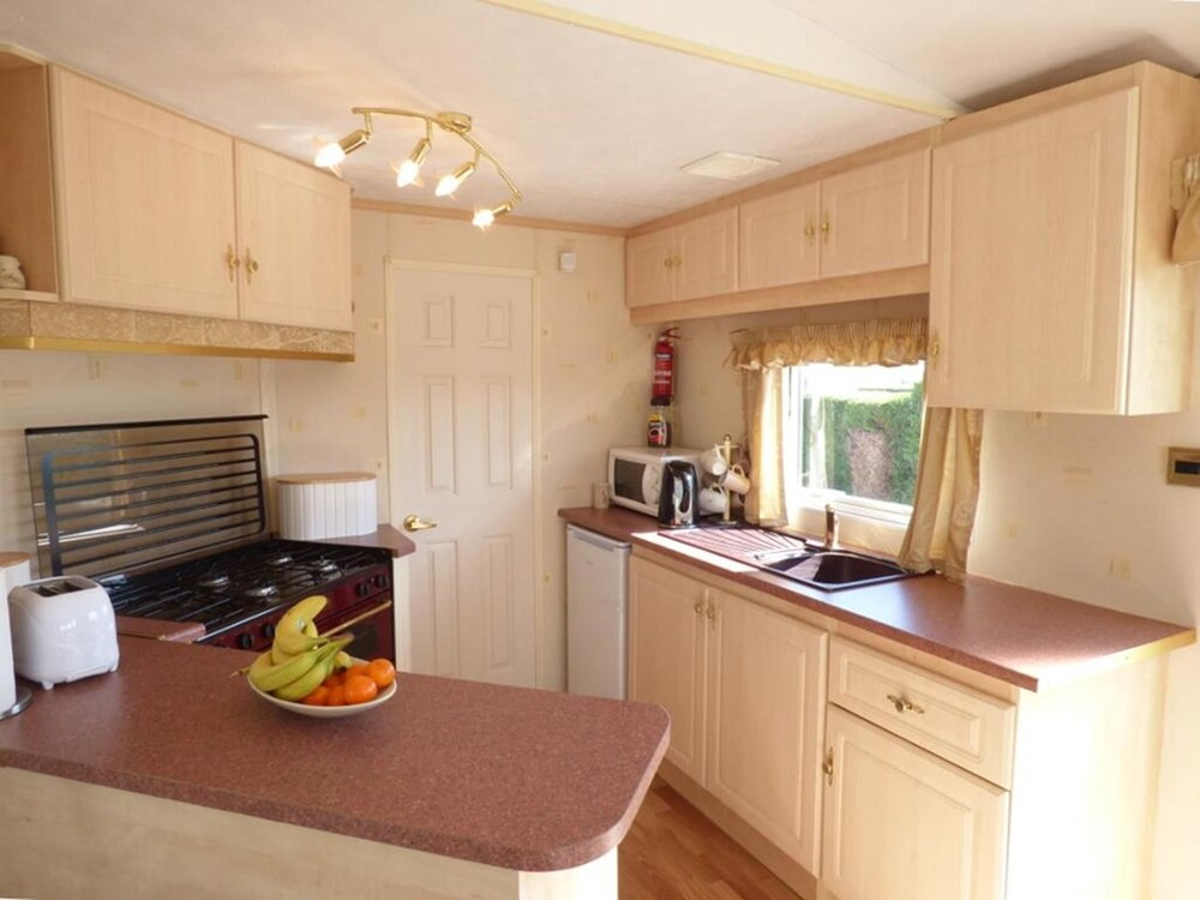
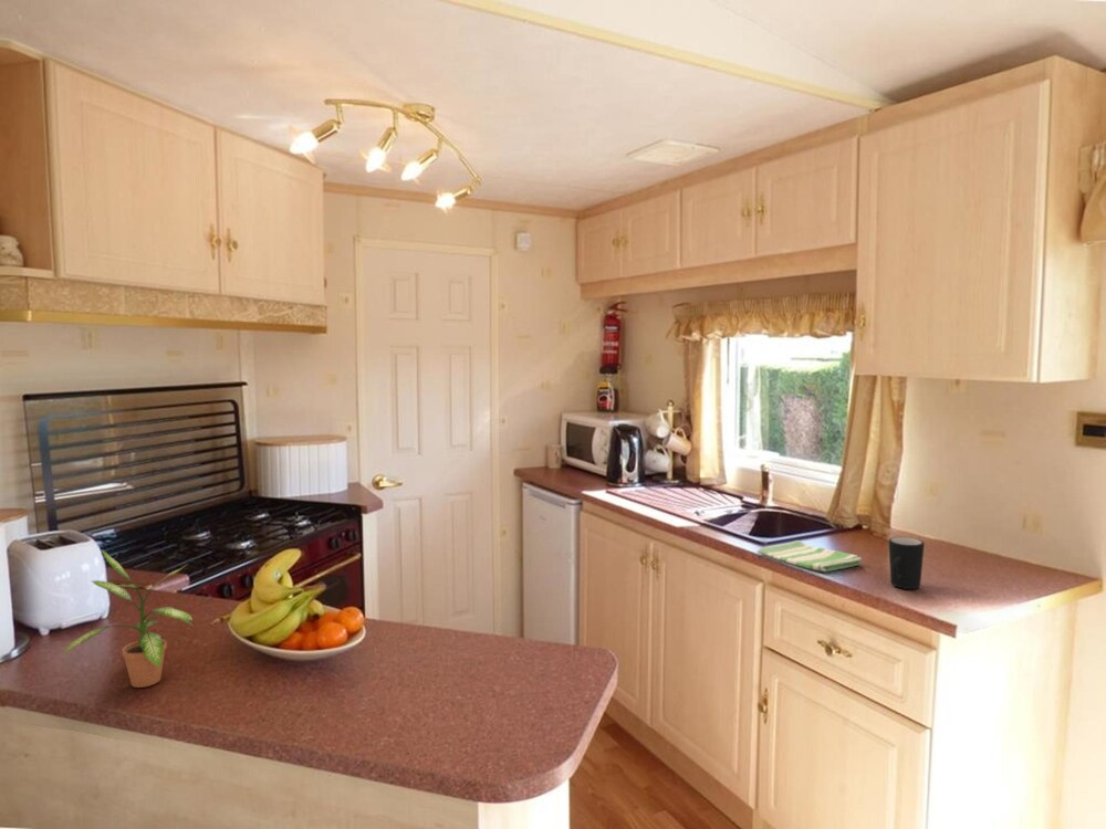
+ potted plant (138, 609)
+ dish towel (808, 555)
+ mug (902, 565)
